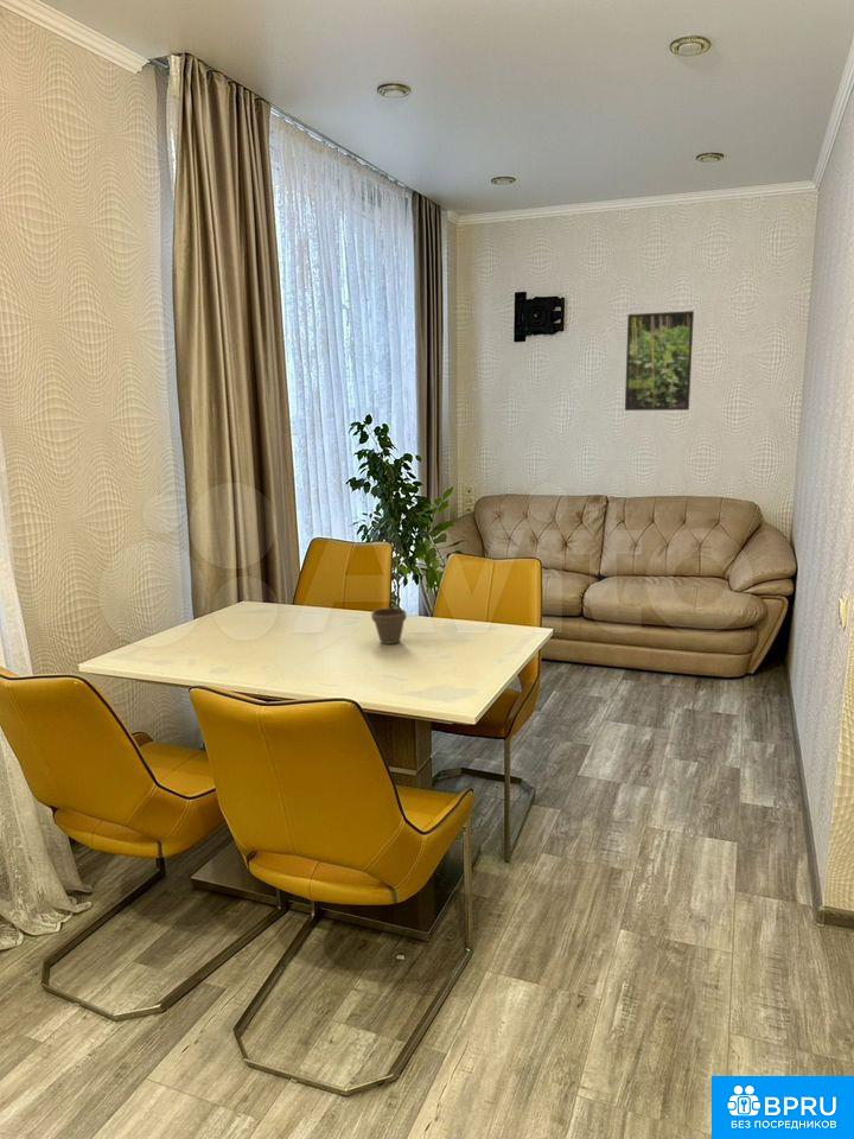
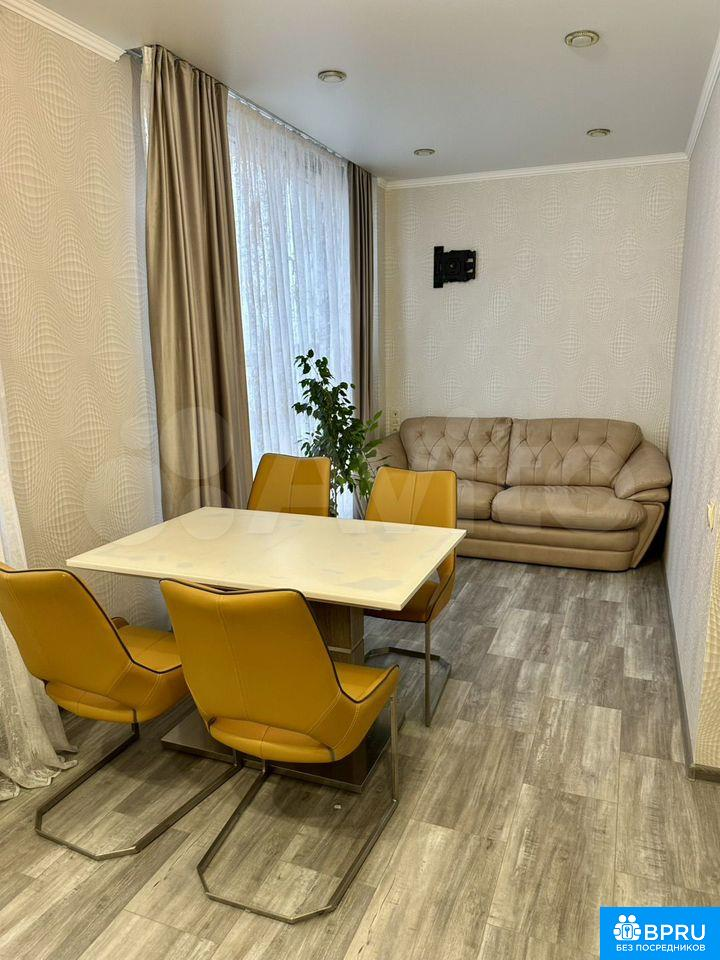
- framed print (658, 362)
- flower pot (389, 626)
